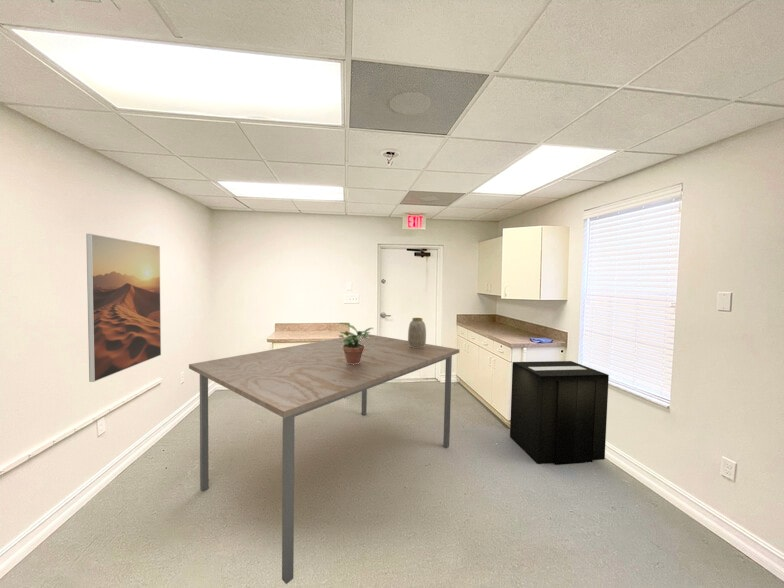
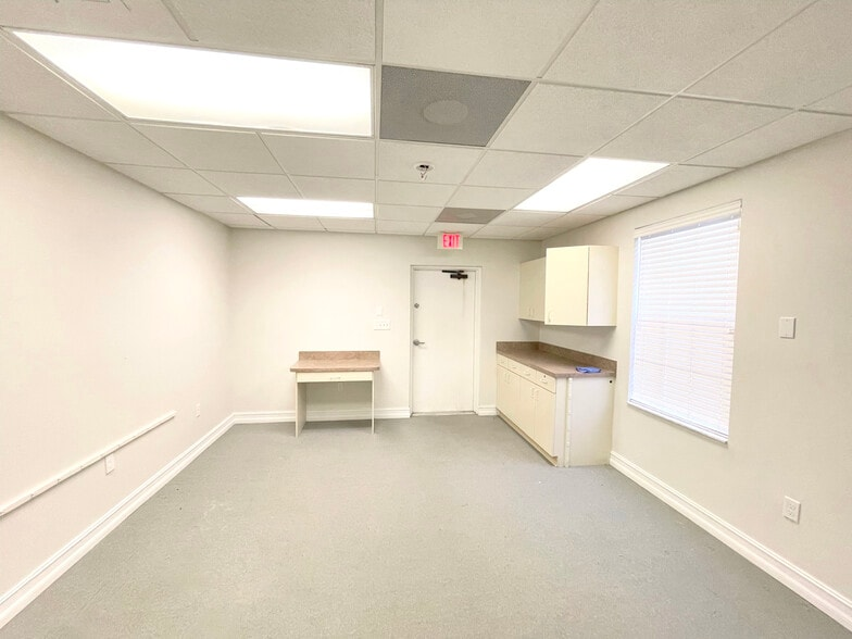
- dining table (336, 400)
- vase (417, 332)
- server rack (556, 408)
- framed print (129, 304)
- potted plant (357, 342)
